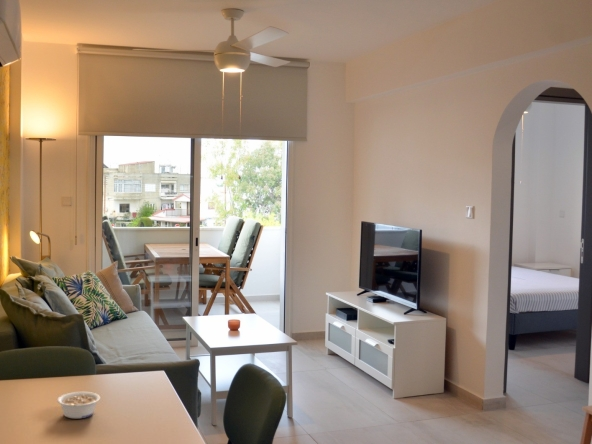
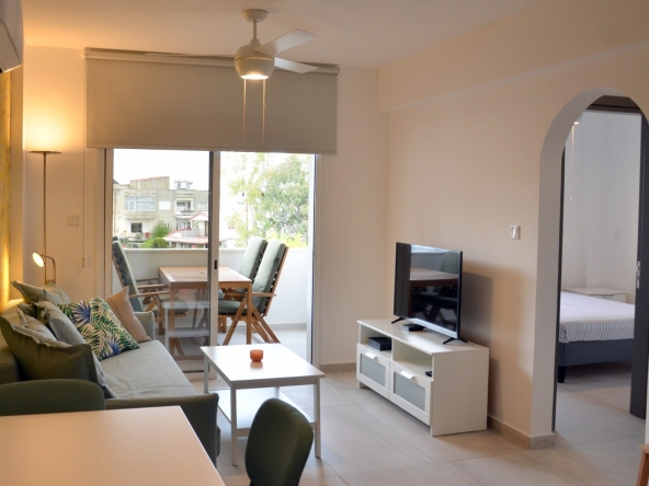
- legume (79, 404)
